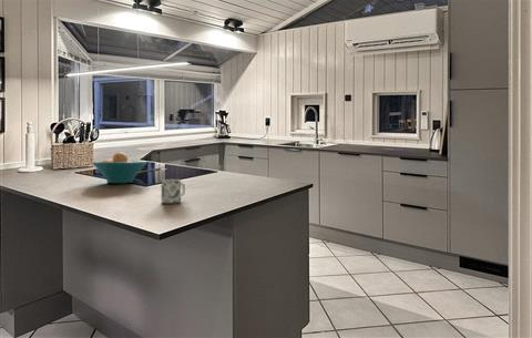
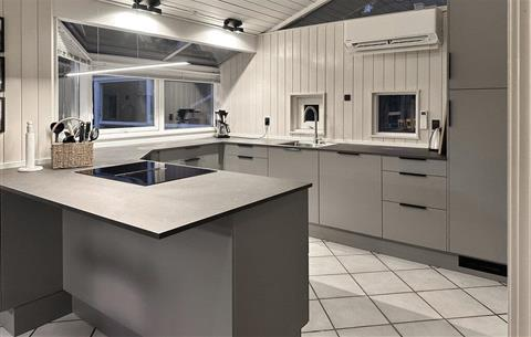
- fruit bowl (120, 167)
- mug (174, 191)
